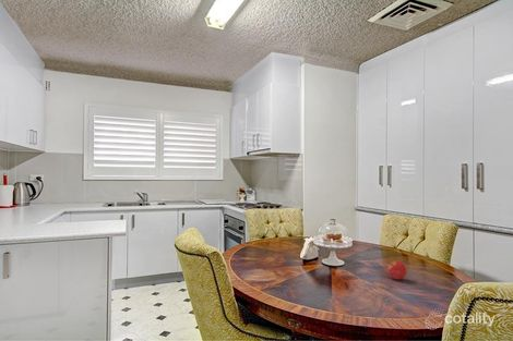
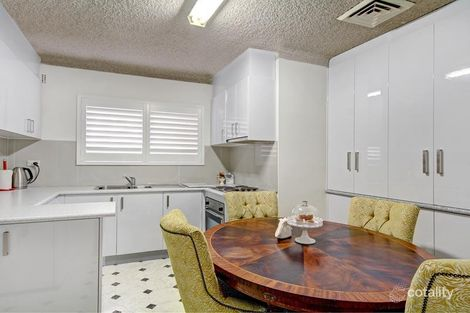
- fruit (396, 270)
